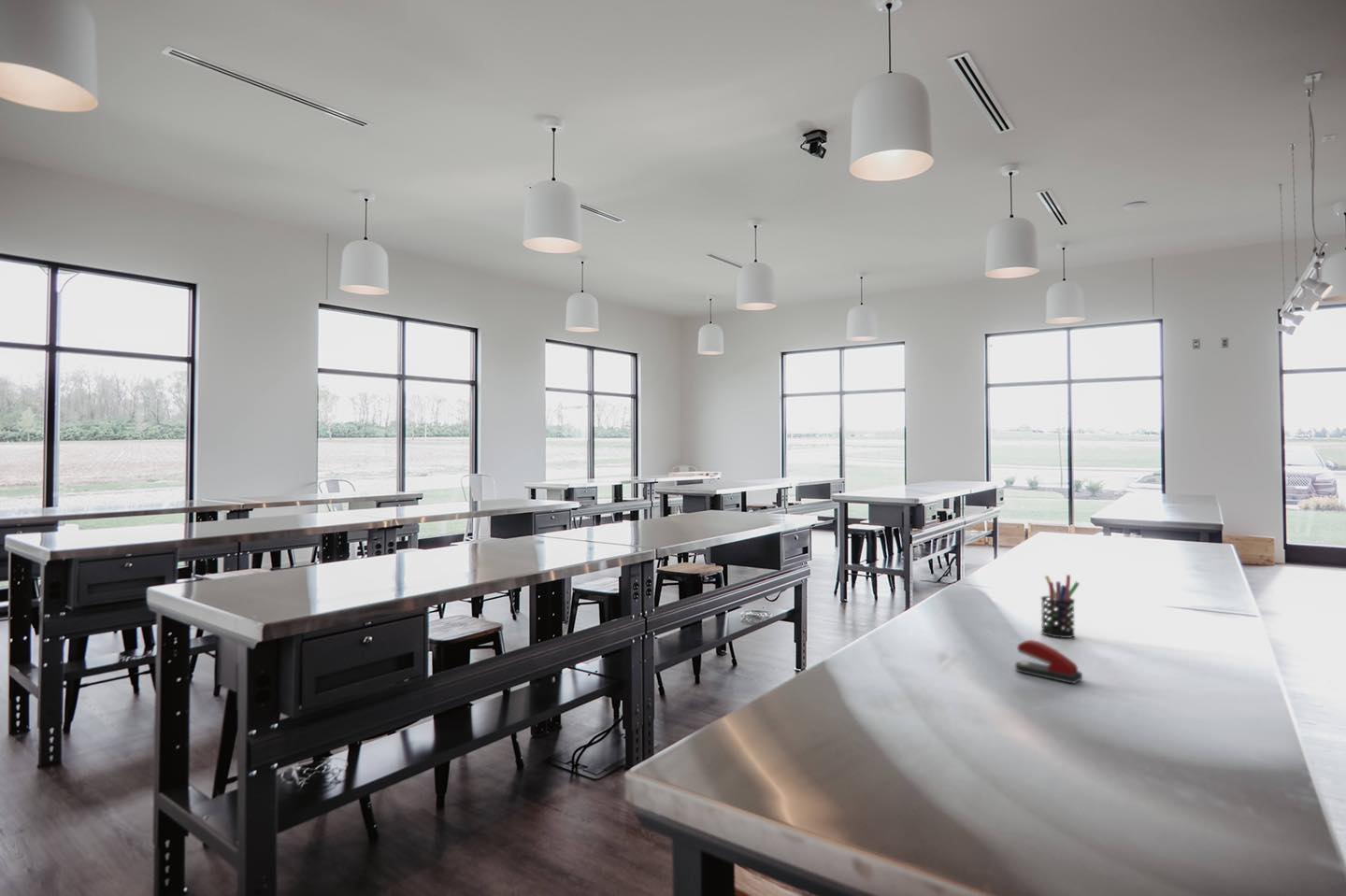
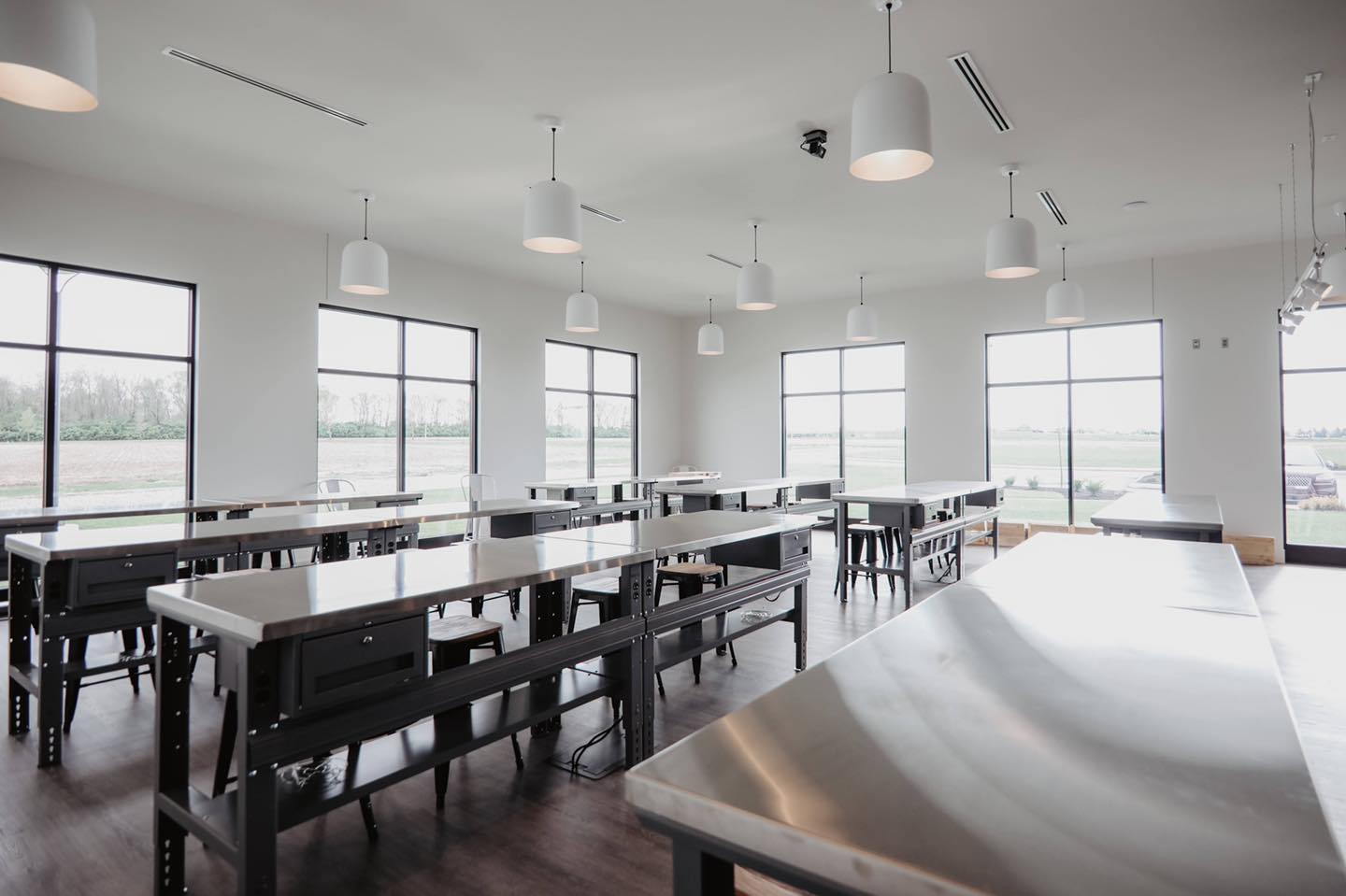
- pen holder (1062, 604)
- stapler (1046, 659)
